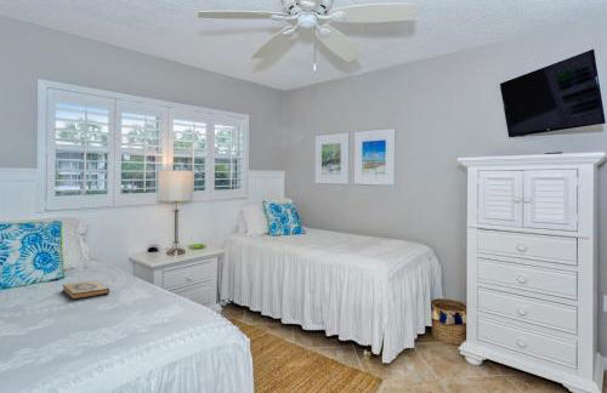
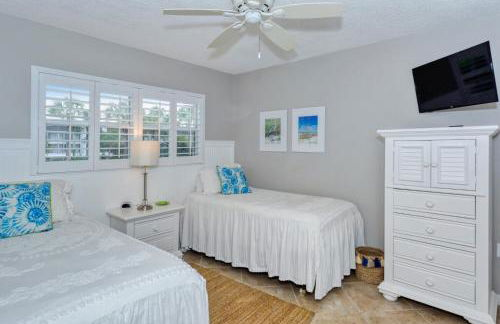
- hardback book (85, 289)
